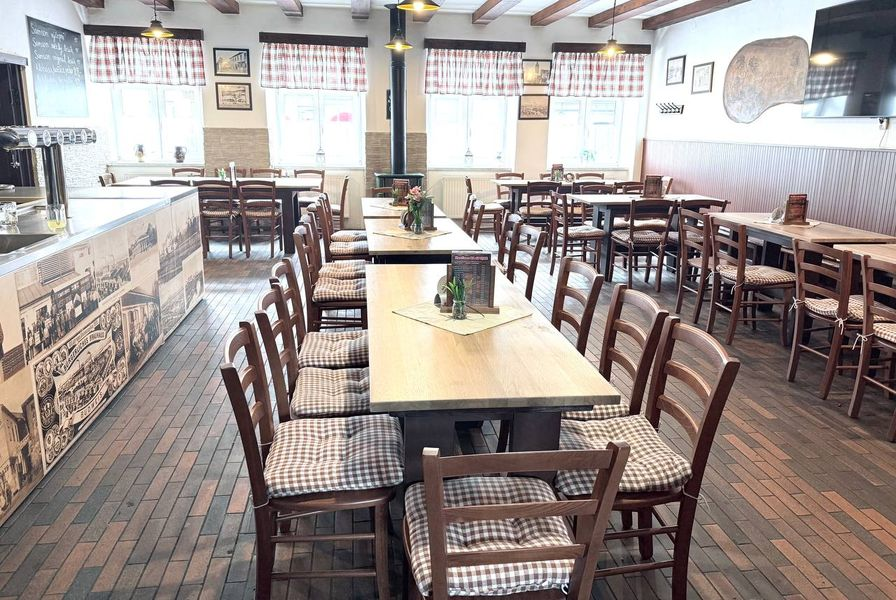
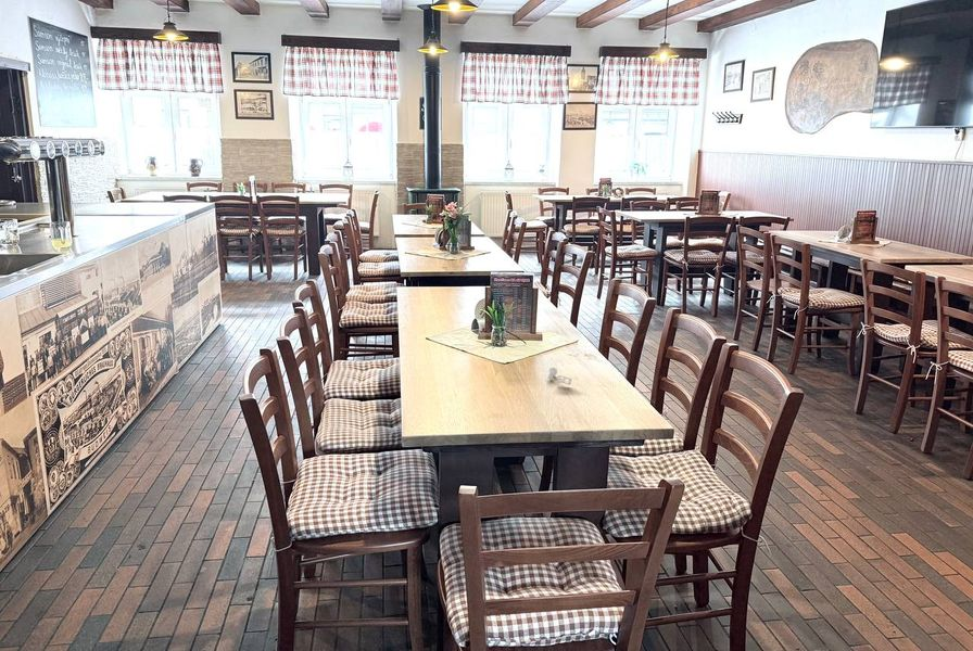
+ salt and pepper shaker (555, 374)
